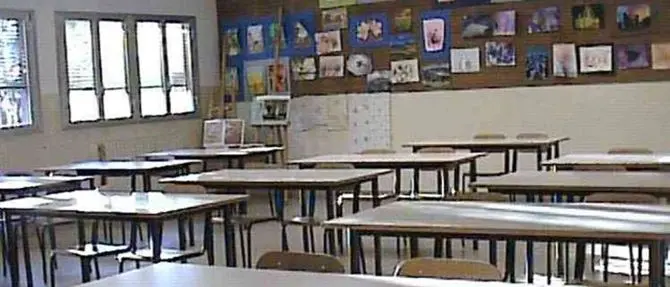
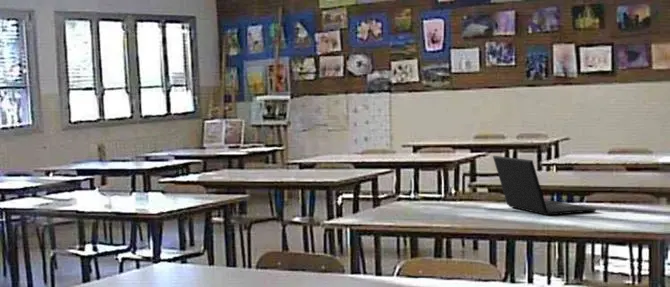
+ laptop (539, 184)
